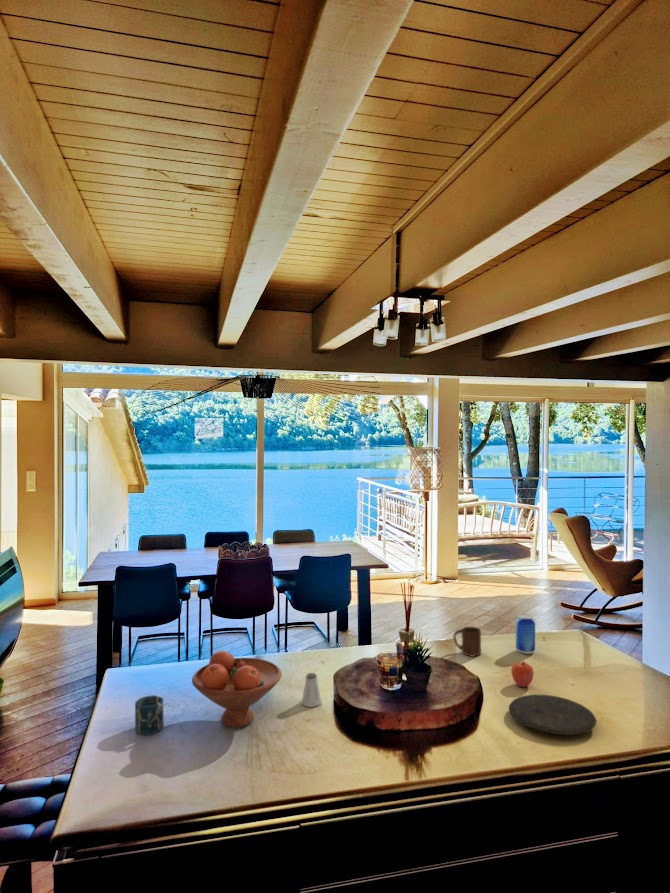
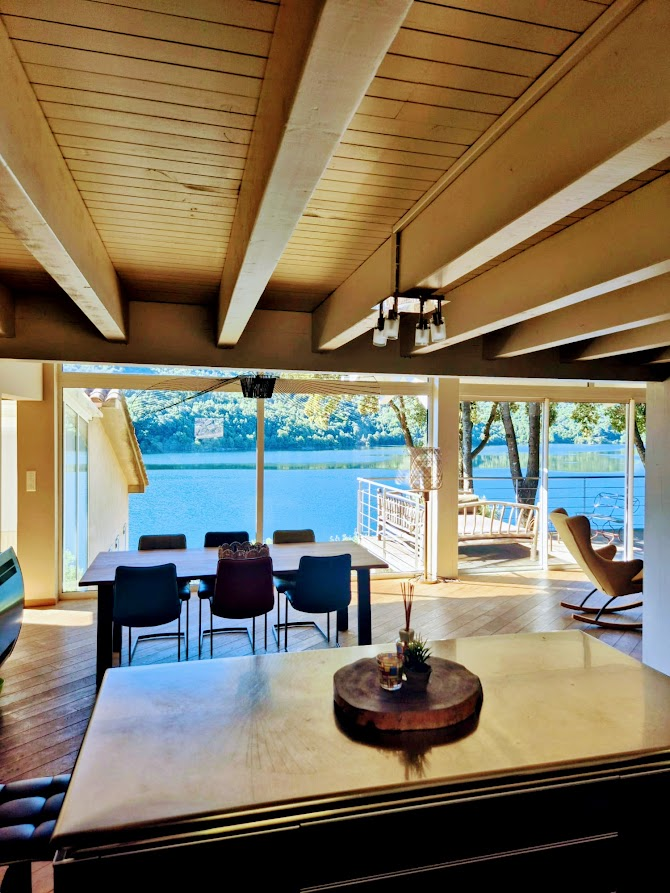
- beer can (525, 633)
- apple (522, 672)
- fruit bowl (237, 688)
- cup (468, 641)
- plate (551, 716)
- cup (149, 716)
- saltshaker (311, 688)
